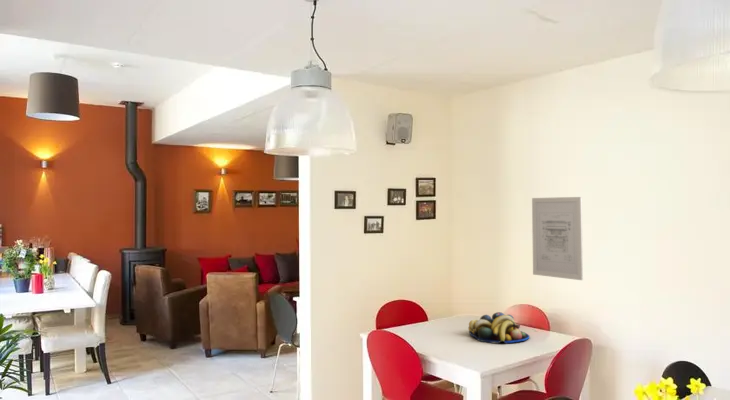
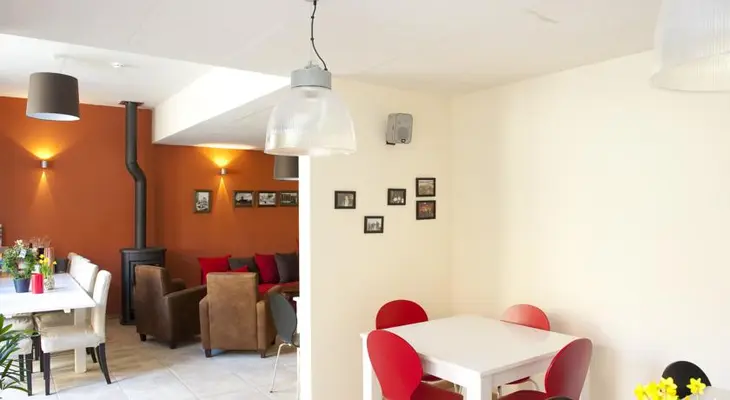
- wall art (556, 237)
- fruit bowl (499, 325)
